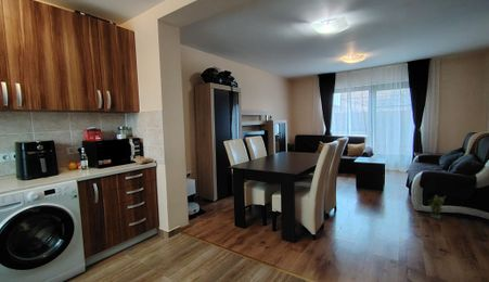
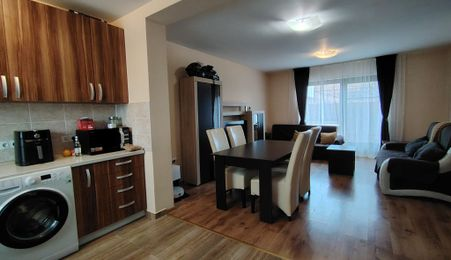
- potted plant (435, 205)
